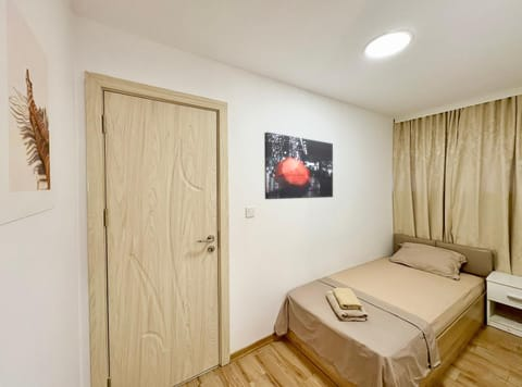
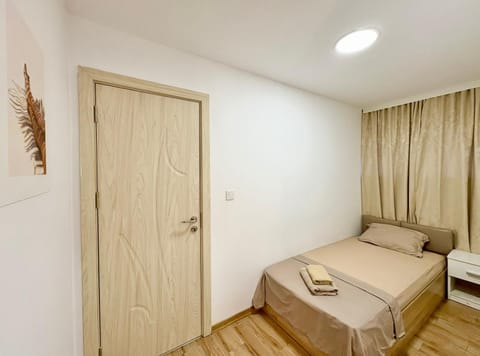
- wall art (302, 168)
